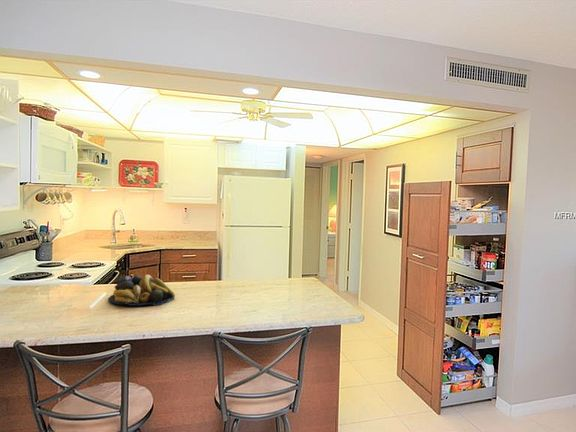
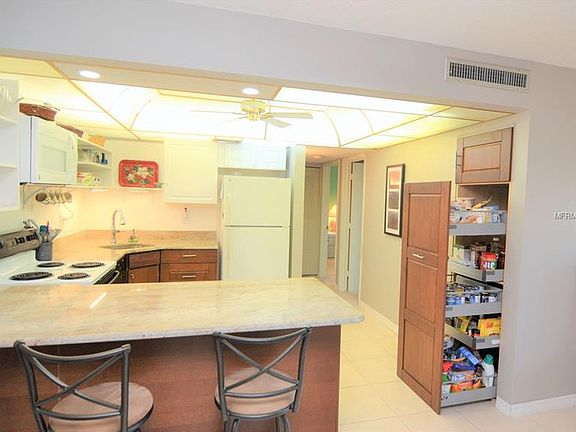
- fruit bowl (142, 287)
